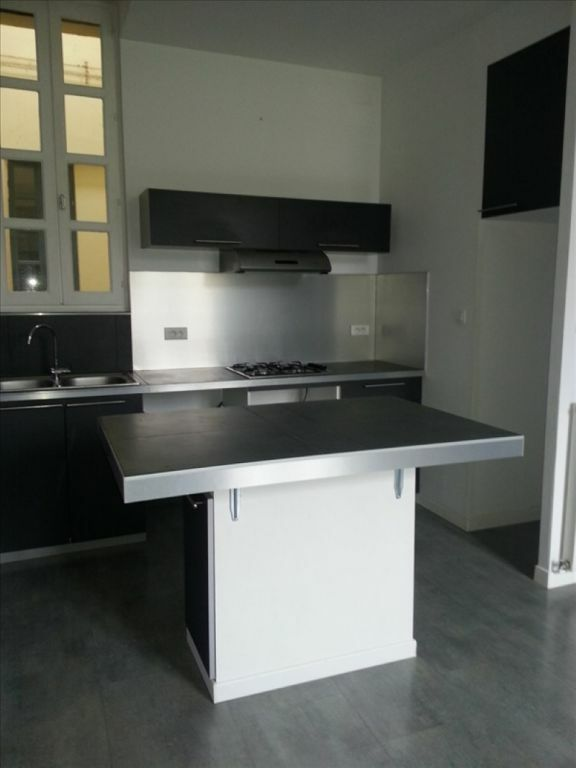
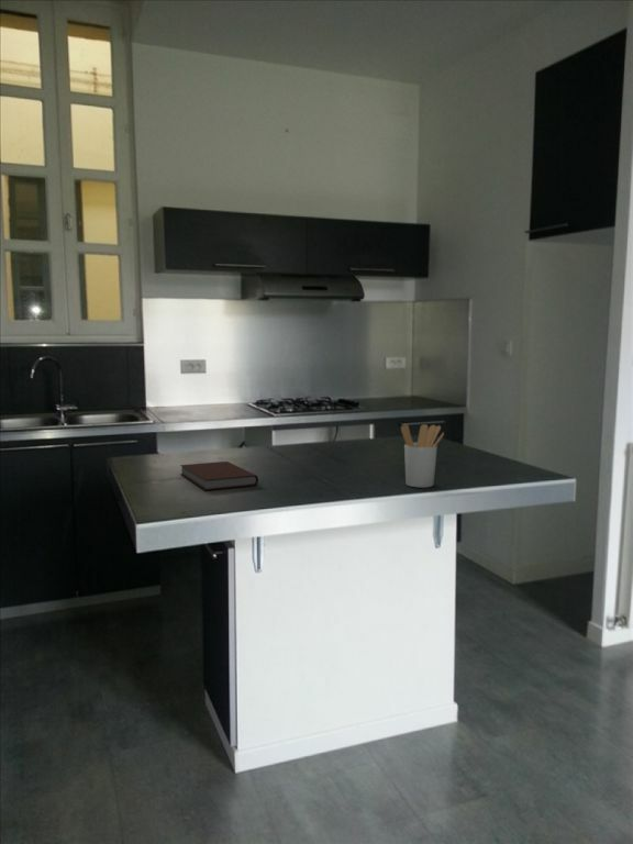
+ utensil holder (423, 453)
+ book (218, 474)
